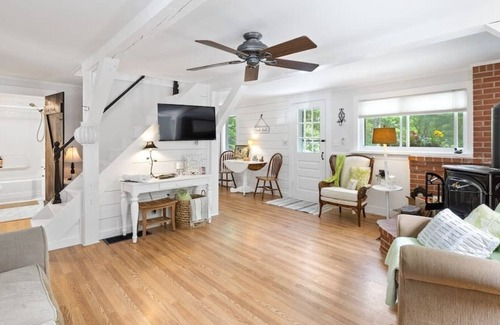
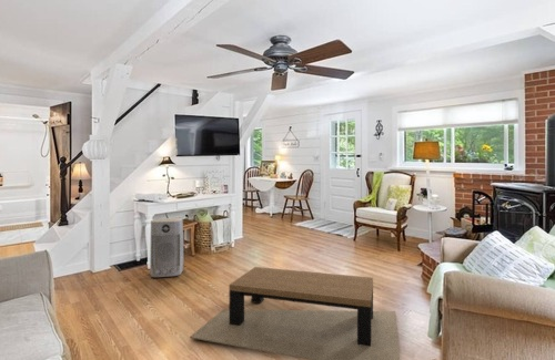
+ air purifier (167, 245)
+ coffee table (303, 300)
